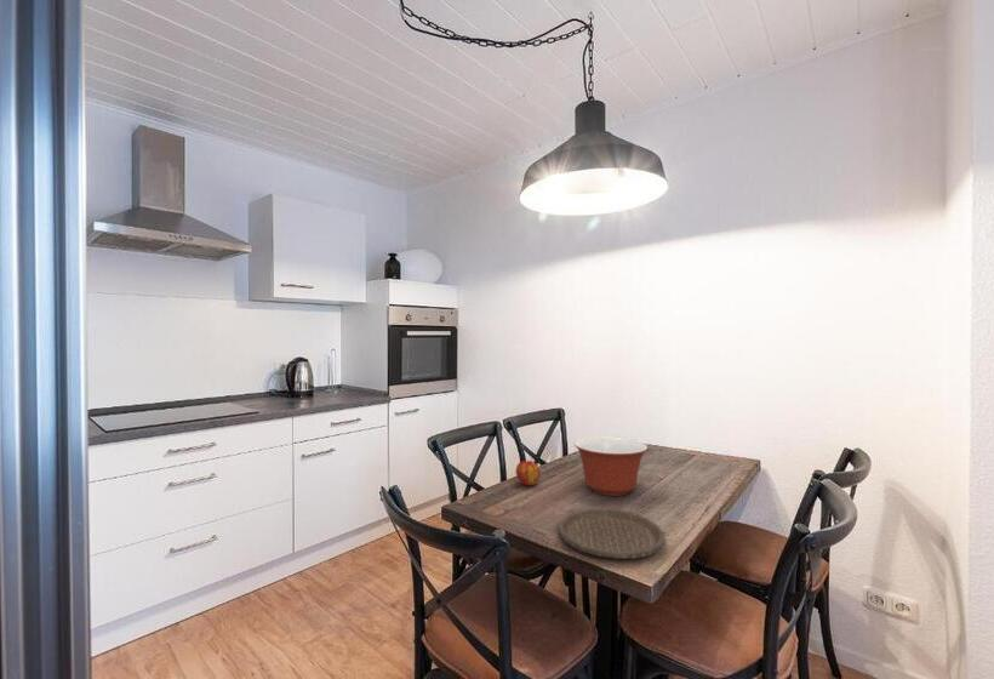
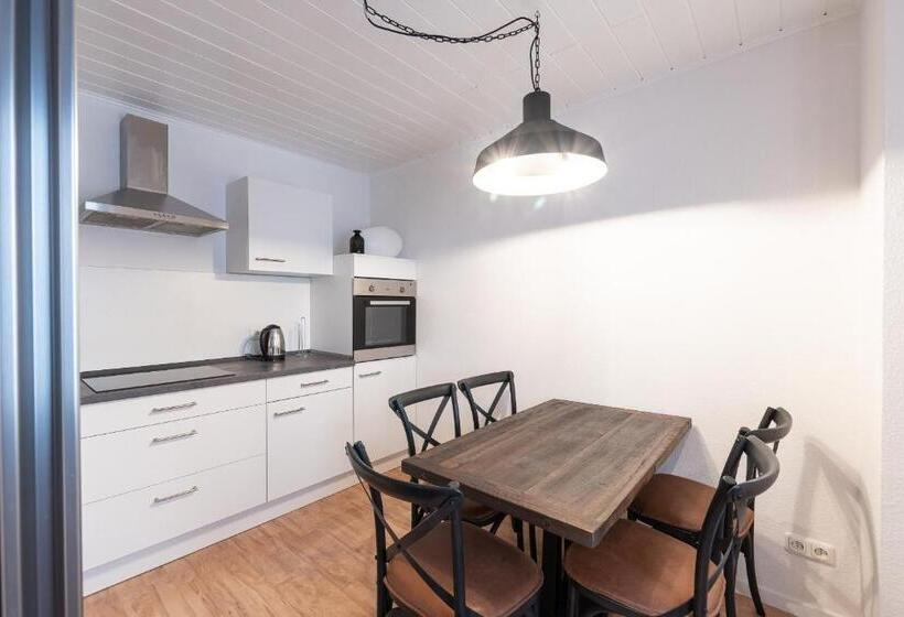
- mixing bowl (610, 467)
- plate (610, 532)
- apple (527, 473)
